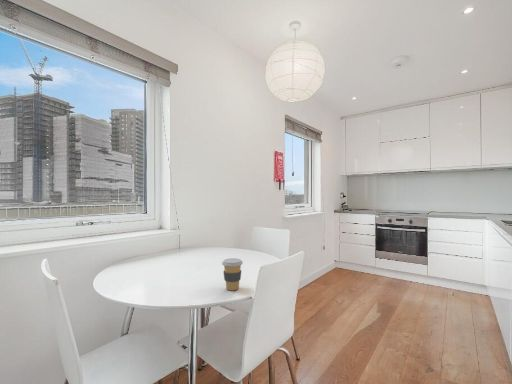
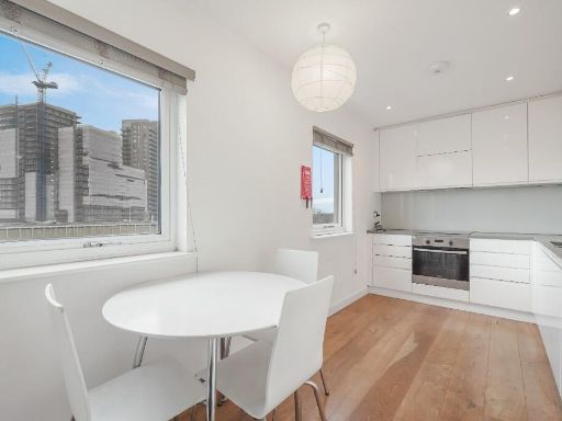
- coffee cup (232, 274)
